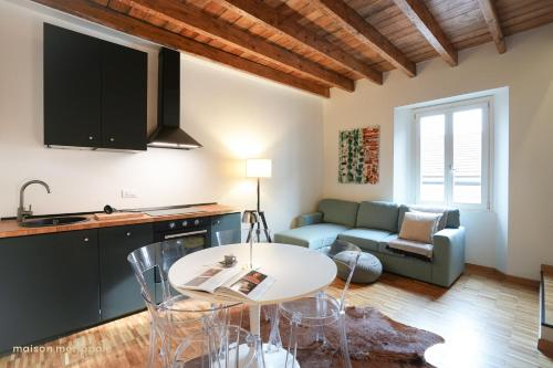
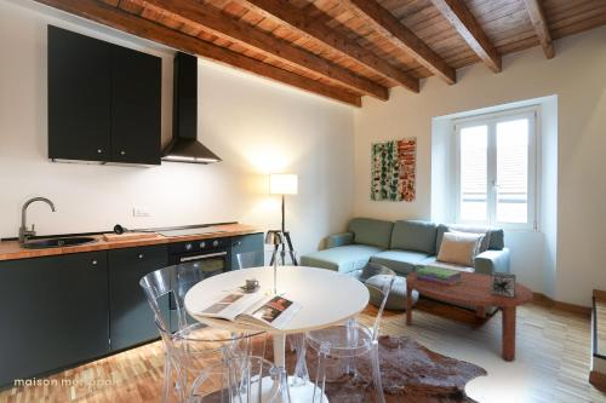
+ coffee table (463, 303)
+ decorative box (503, 283)
+ stack of books (439, 275)
